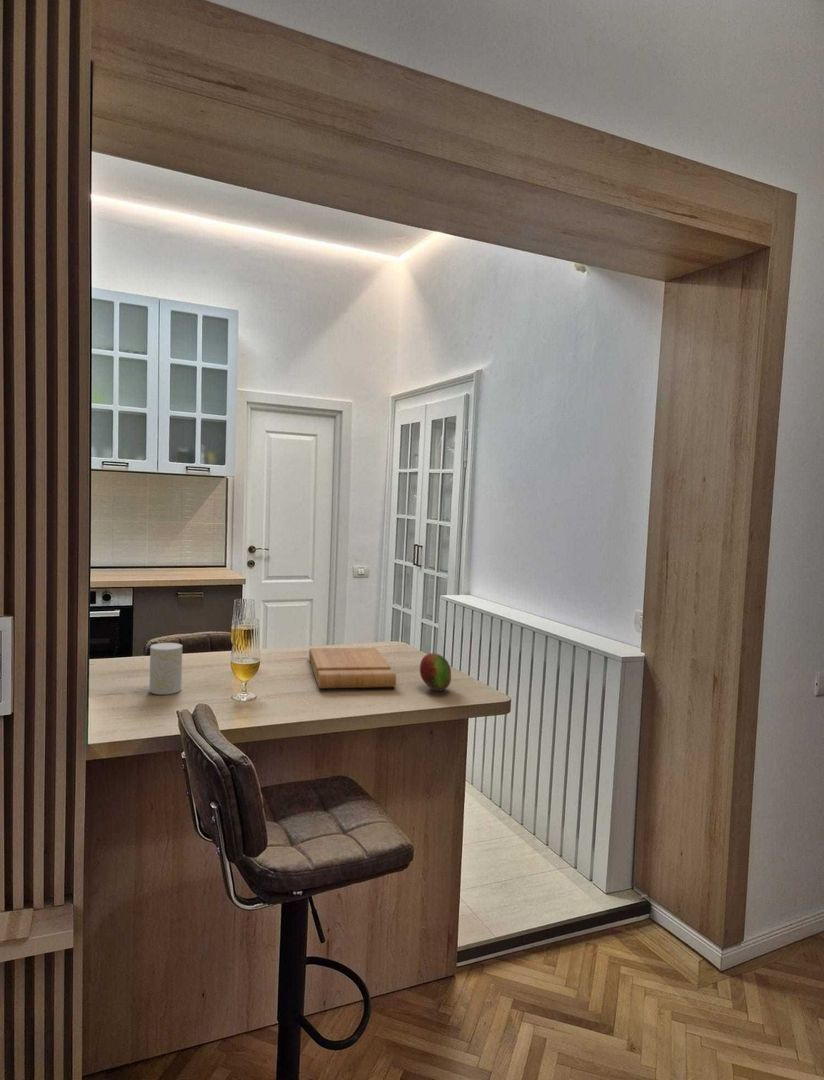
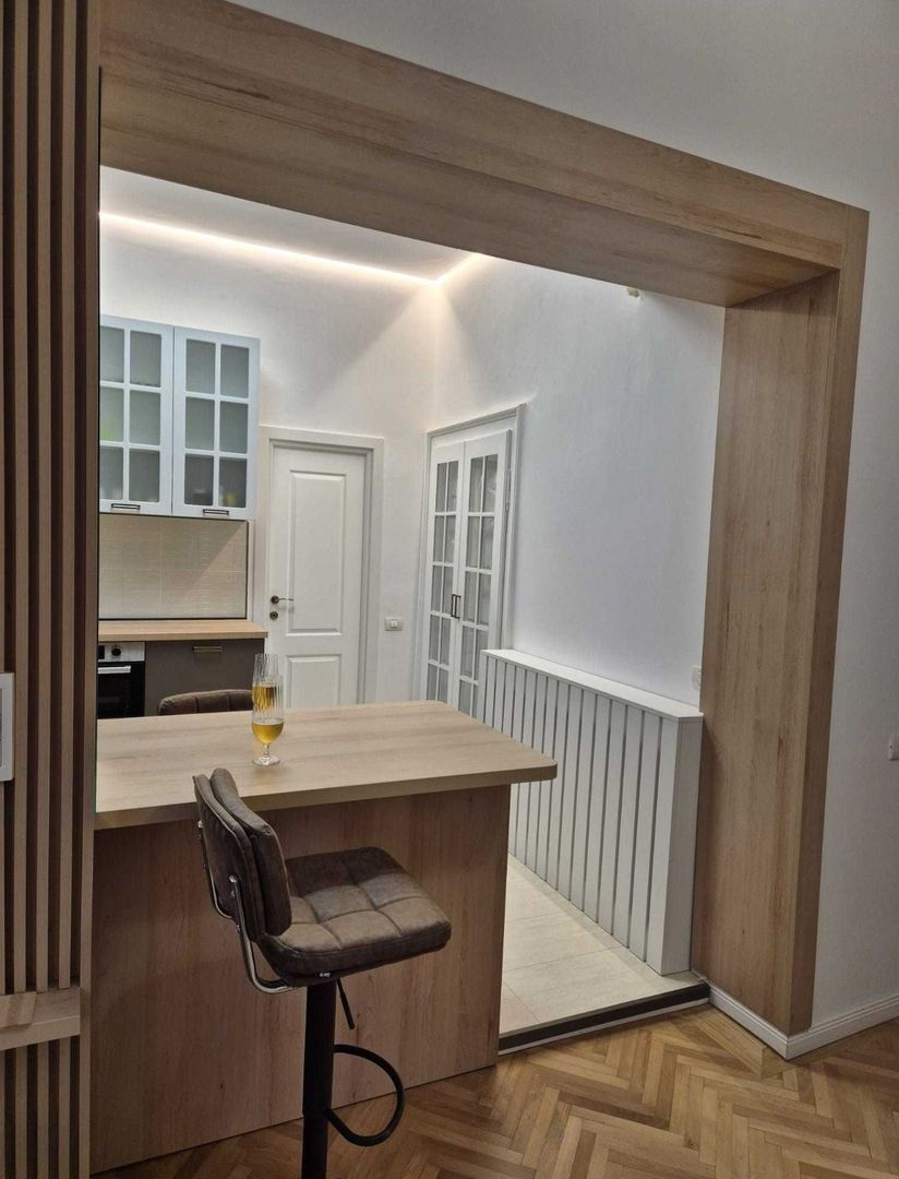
- cutting board (349, 666)
- cup (166, 668)
- fruit (436, 672)
